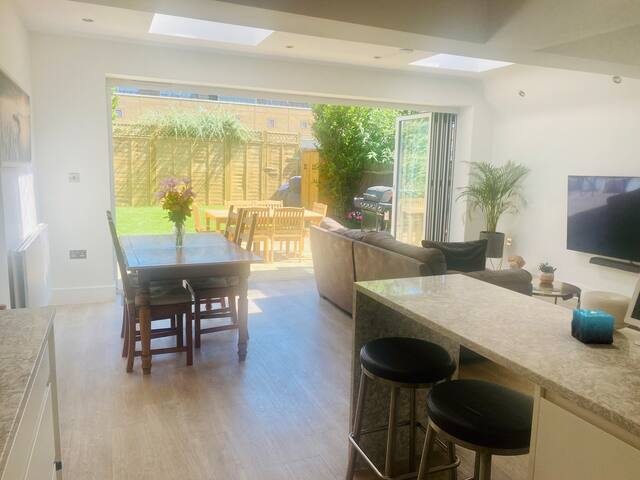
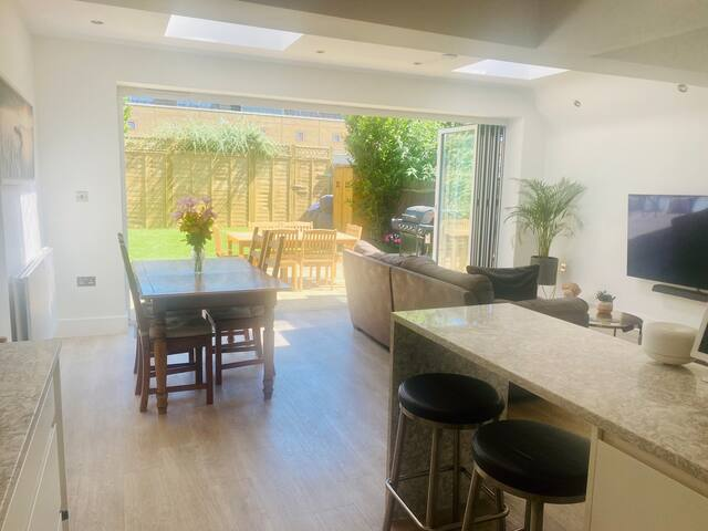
- candle (592, 320)
